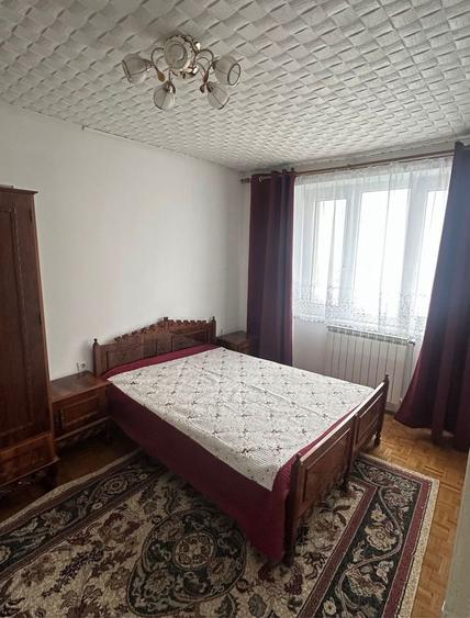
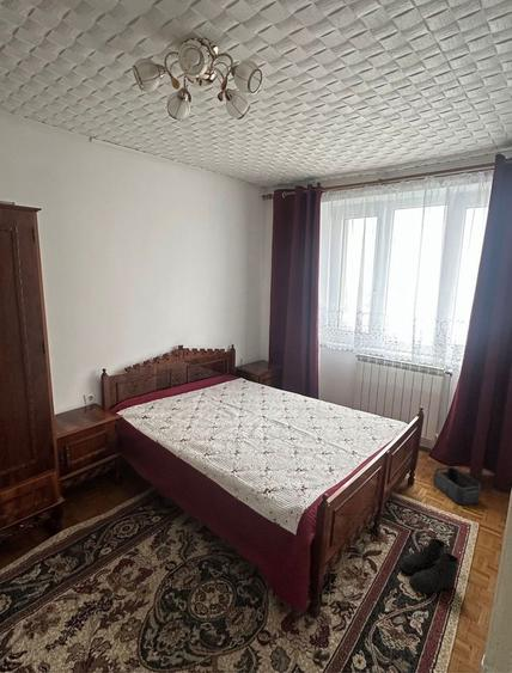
+ boots (428, 561)
+ storage bin (456, 484)
